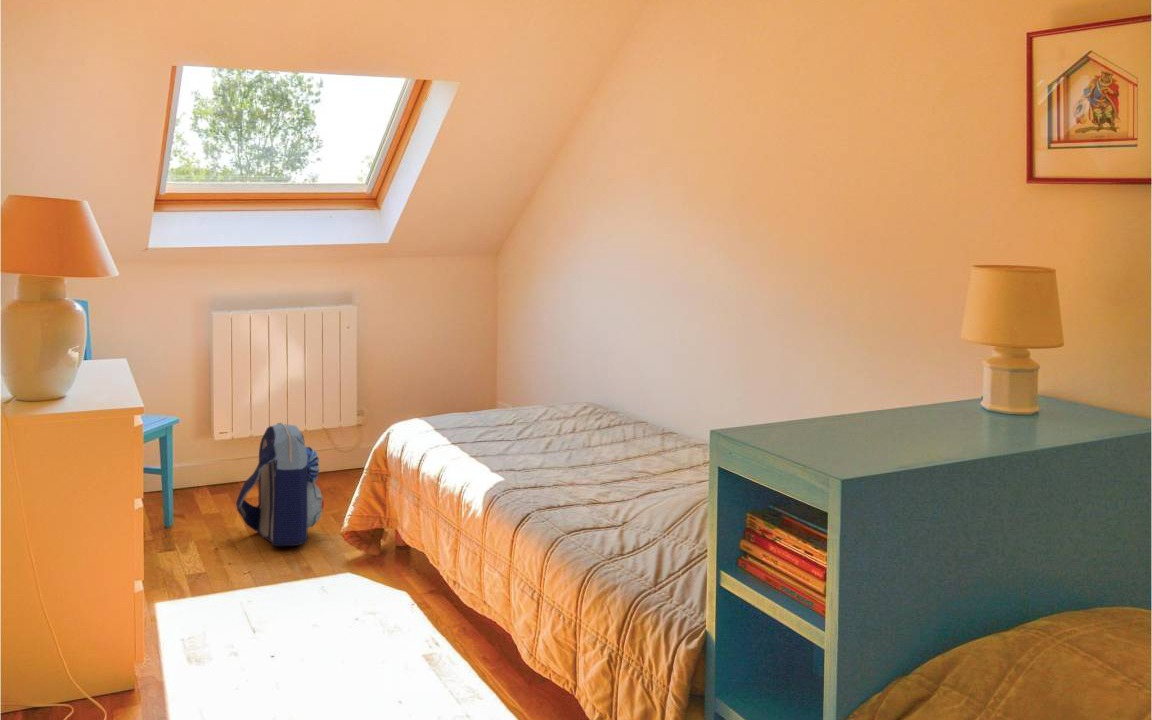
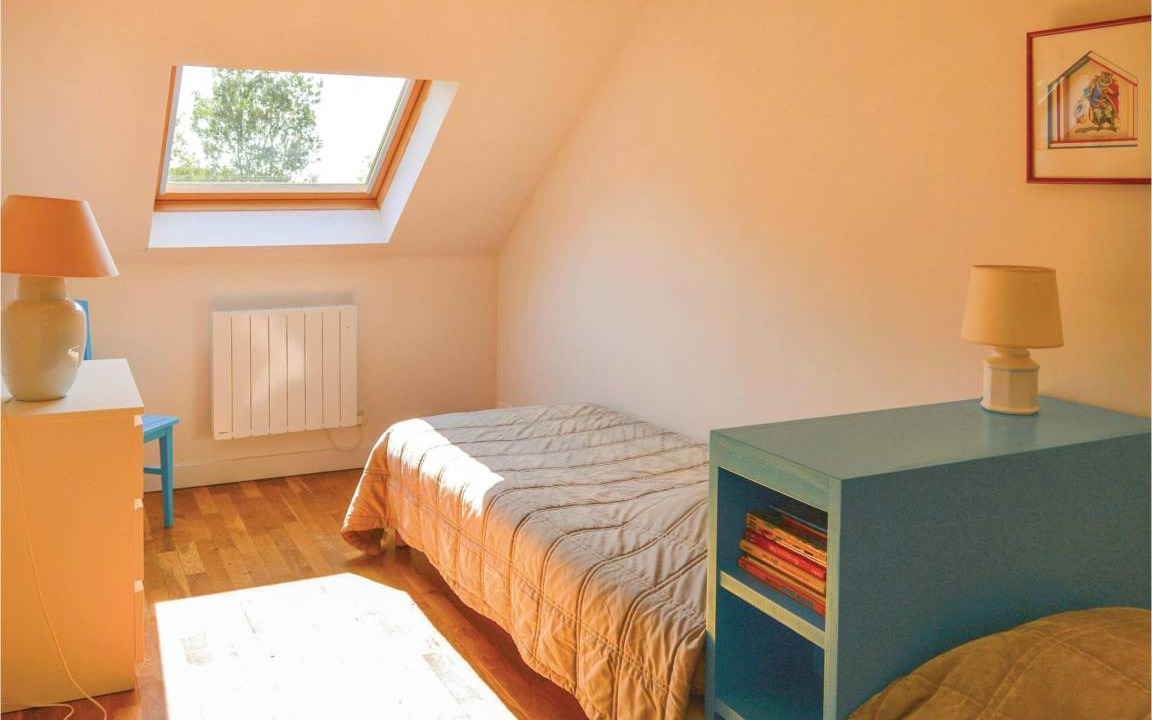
- backpack (281, 481)
